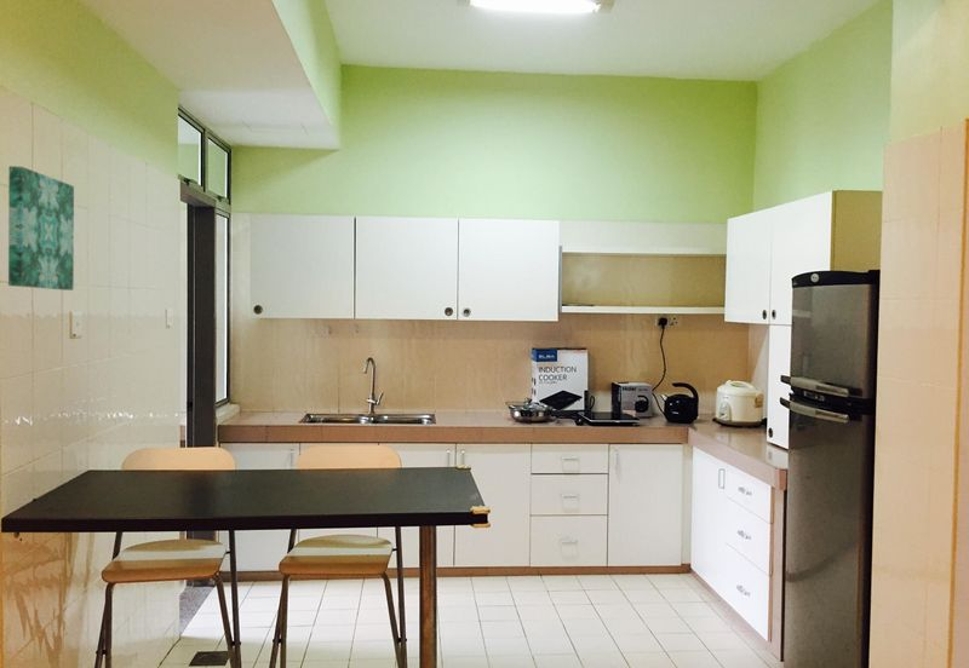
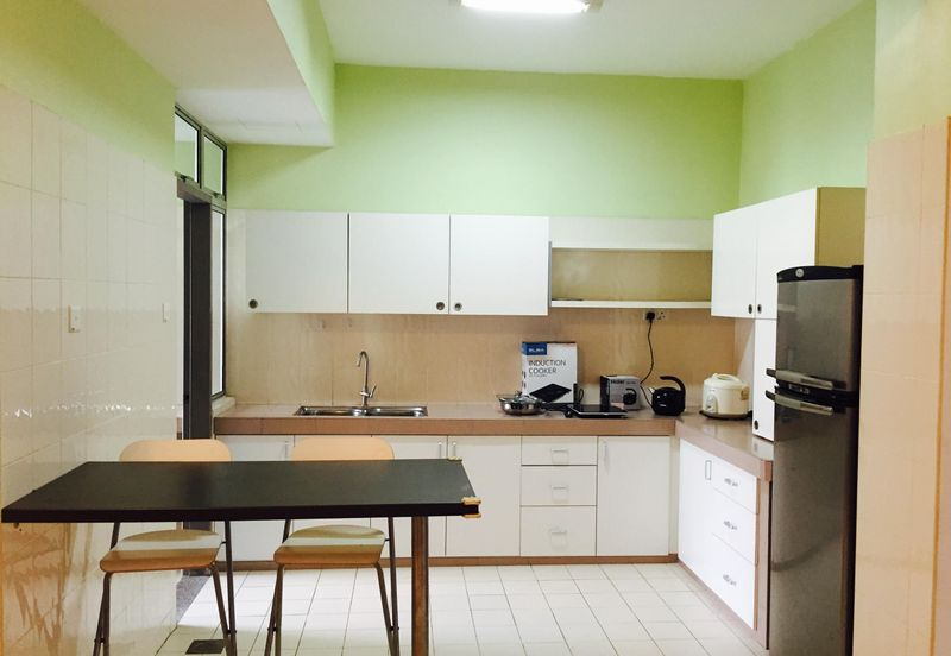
- wall art (42, 232)
